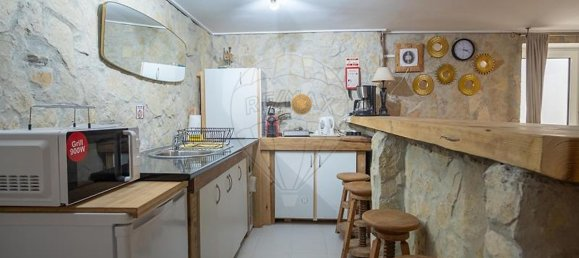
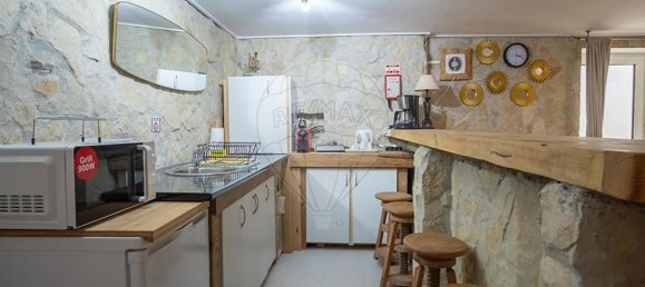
- decorative plate (301, 104)
